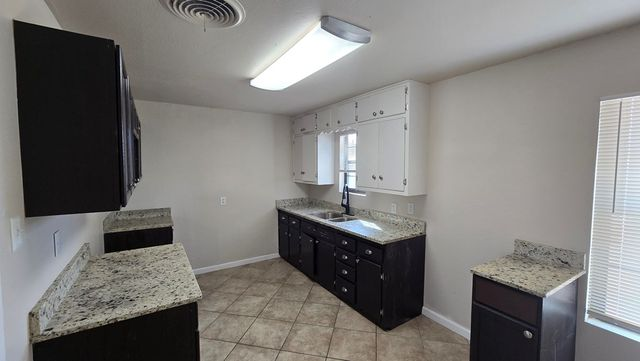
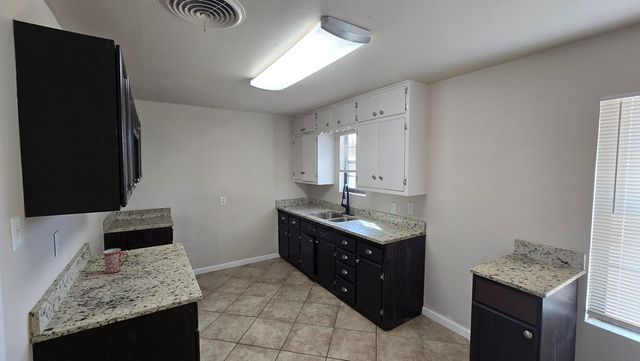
+ mug (116, 260)
